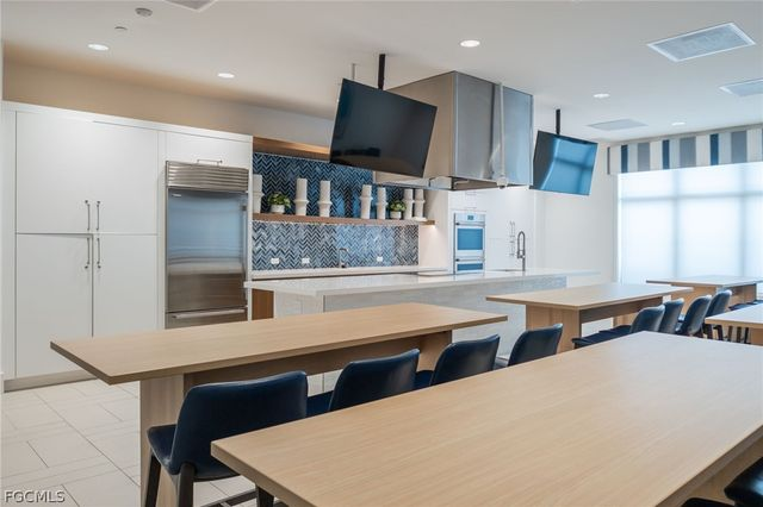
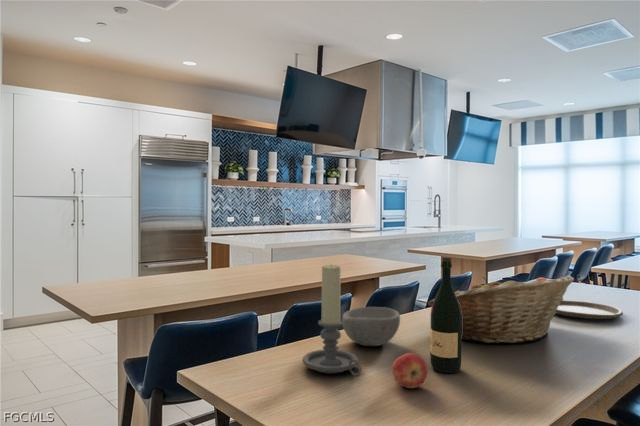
+ fruit basket (500, 302)
+ candle holder (334, 316)
+ bowl (370, 327)
+ apple (409, 369)
+ wine bottle (446, 312)
+ plate (580, 309)
